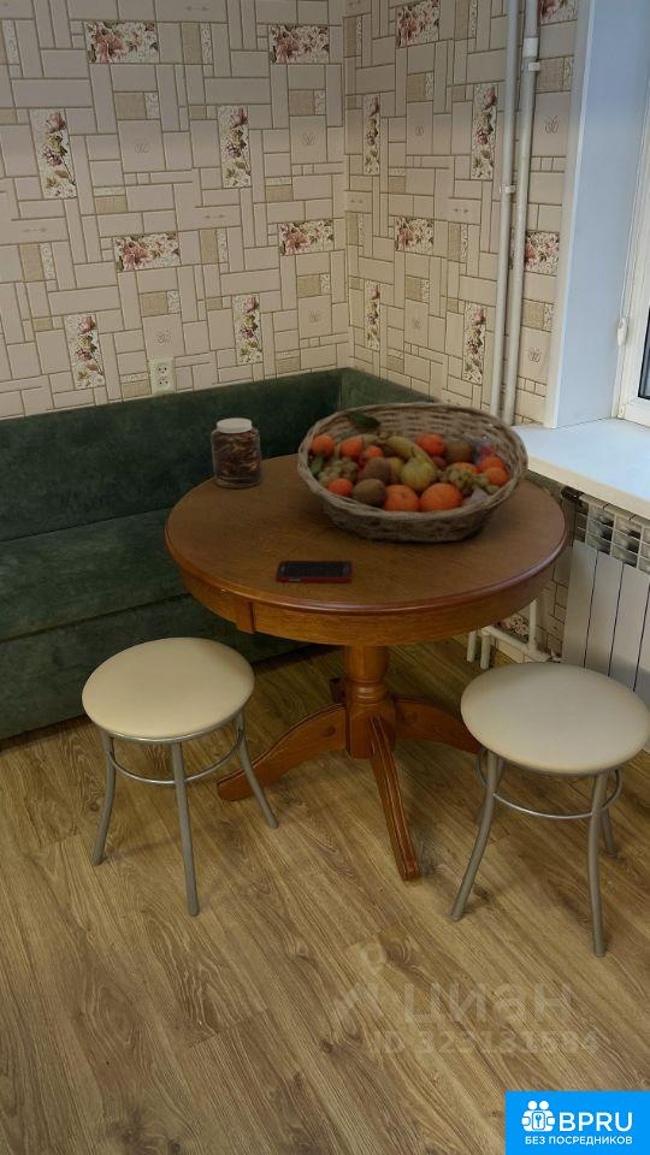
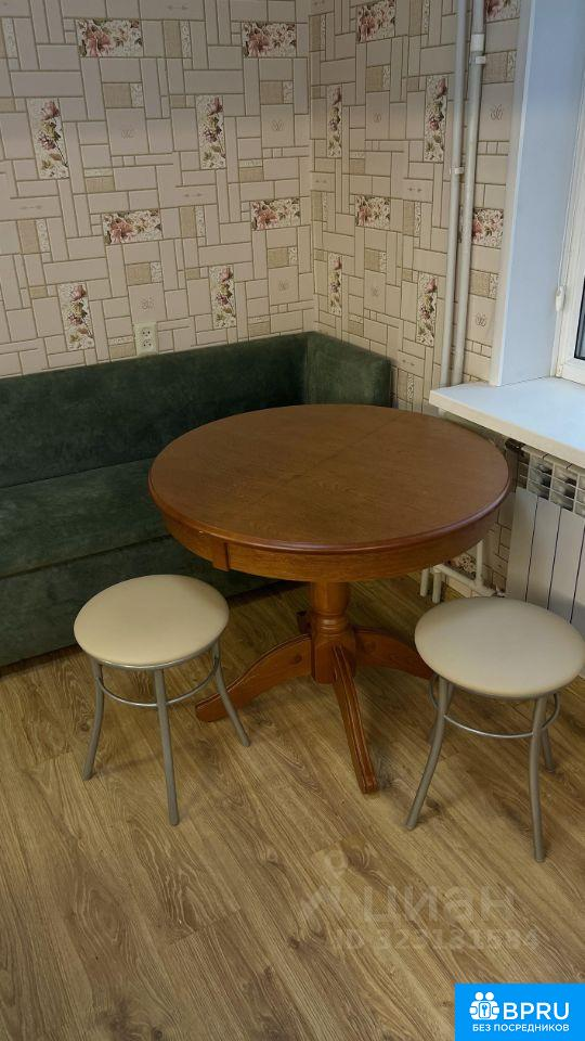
- jar (236, 451)
- cell phone (314, 570)
- fruit basket (410, 470)
